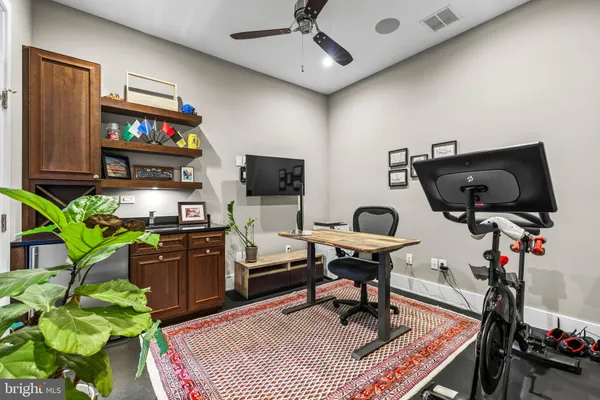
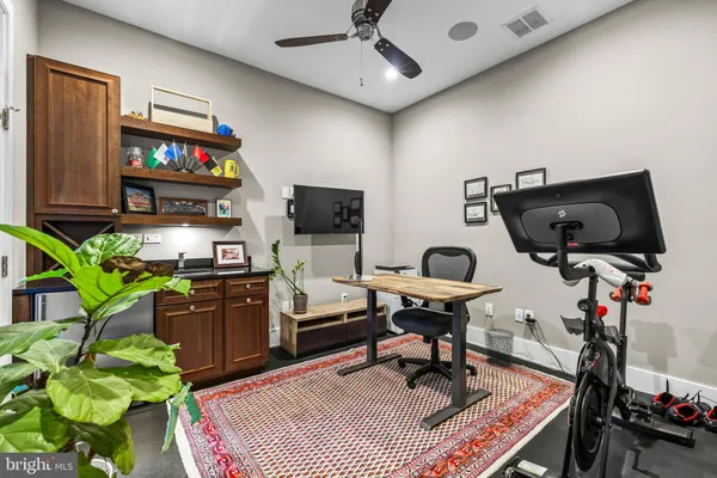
+ waste bin (498, 347)
